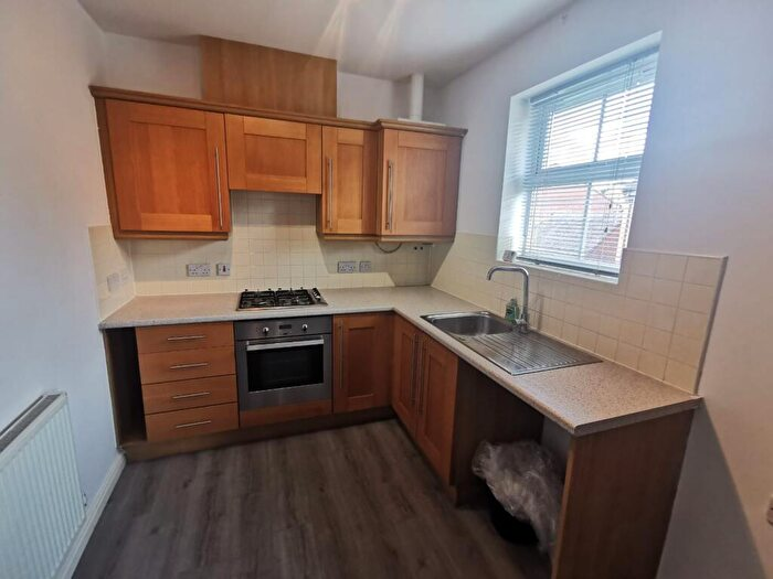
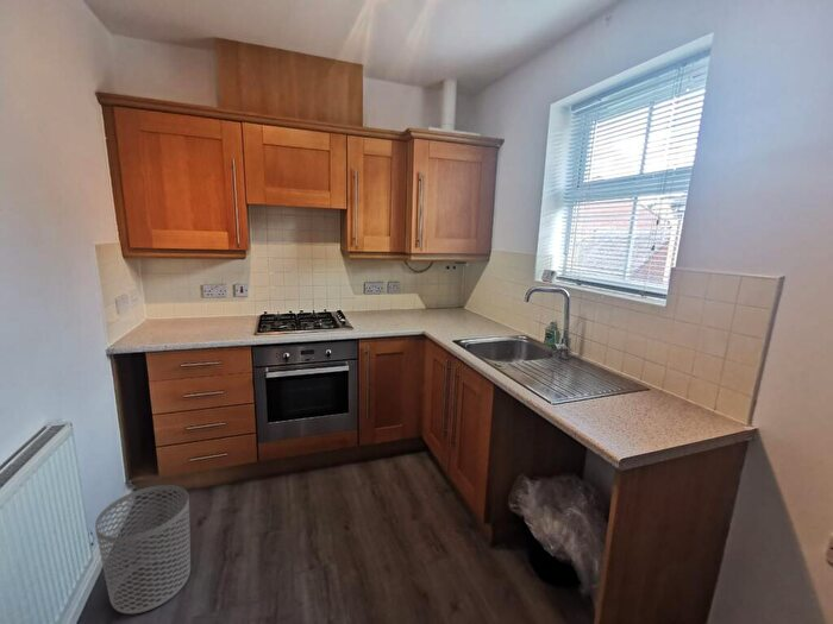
+ waste bin (148, 547)
